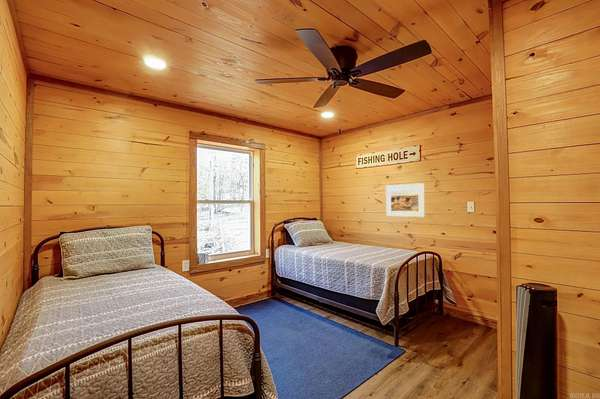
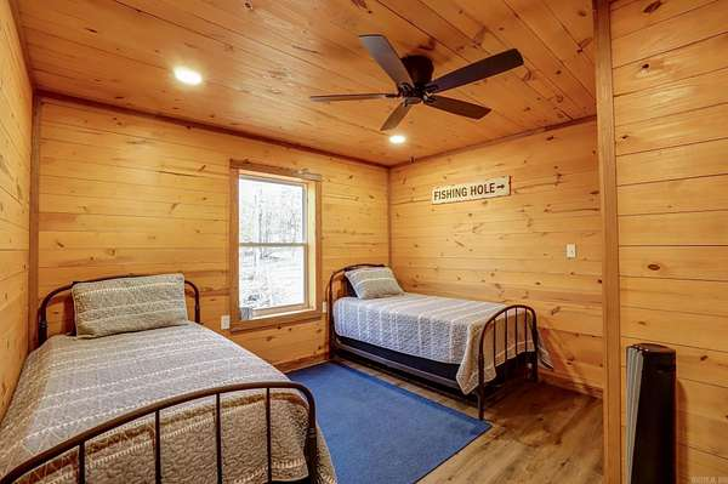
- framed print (404, 200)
